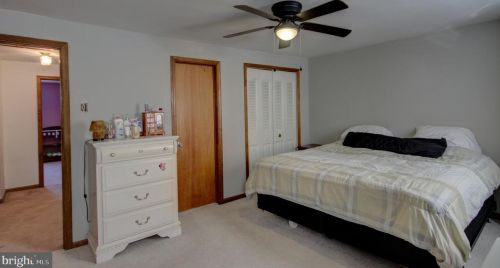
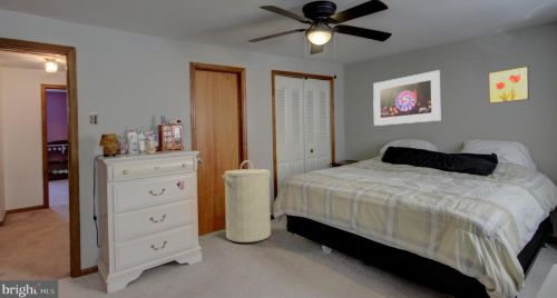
+ wall art (508, 86)
+ laundry hamper (247, 198)
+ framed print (403, 100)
